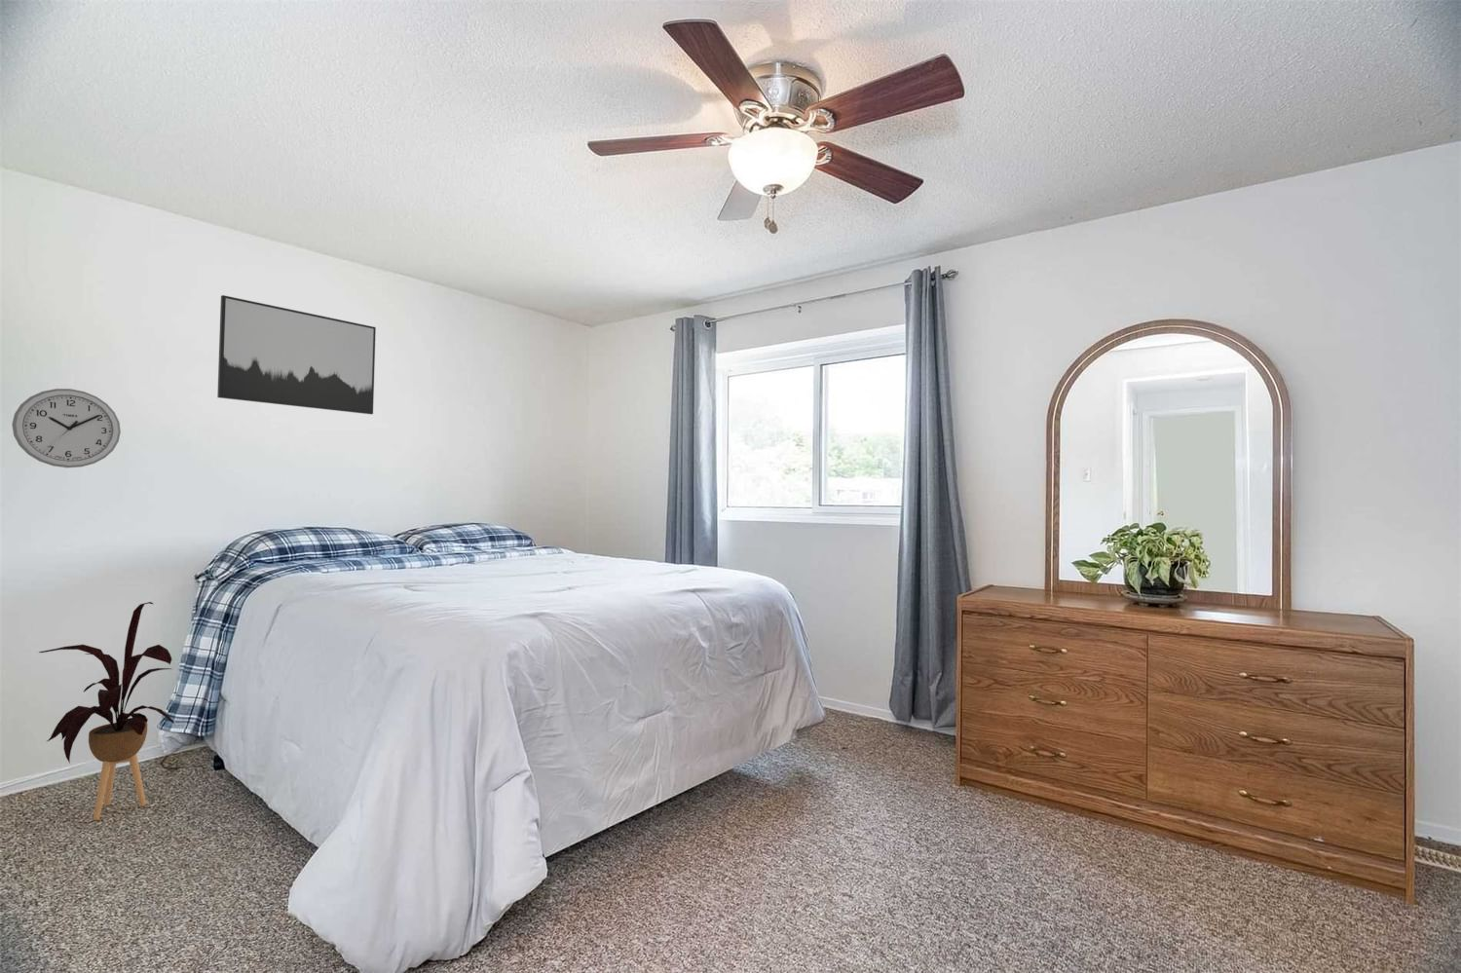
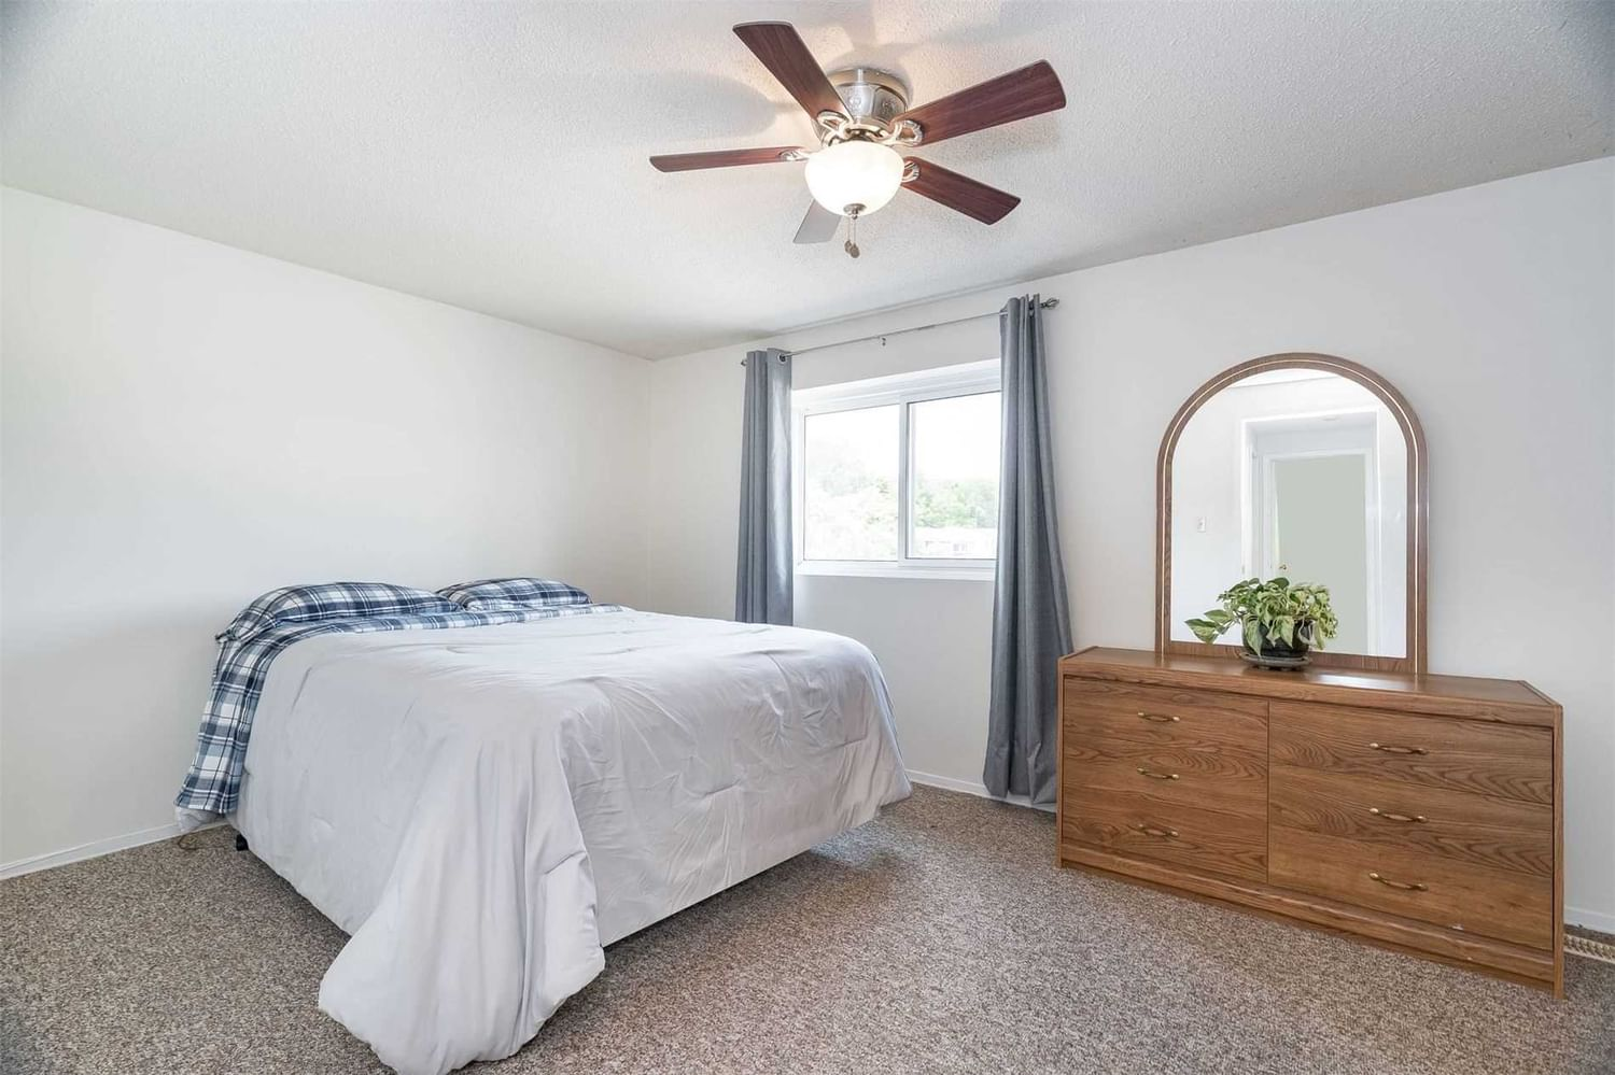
- wall art (303, 359)
- wall clock (69, 428)
- house plant (109, 708)
